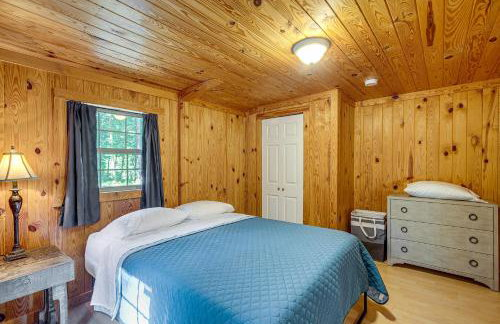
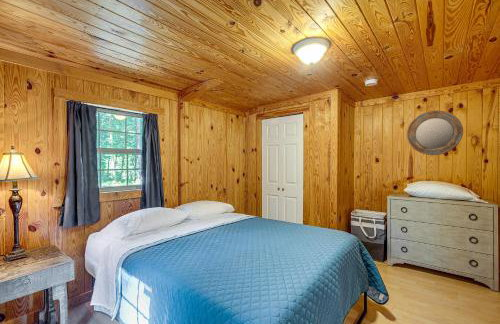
+ home mirror (433, 133)
